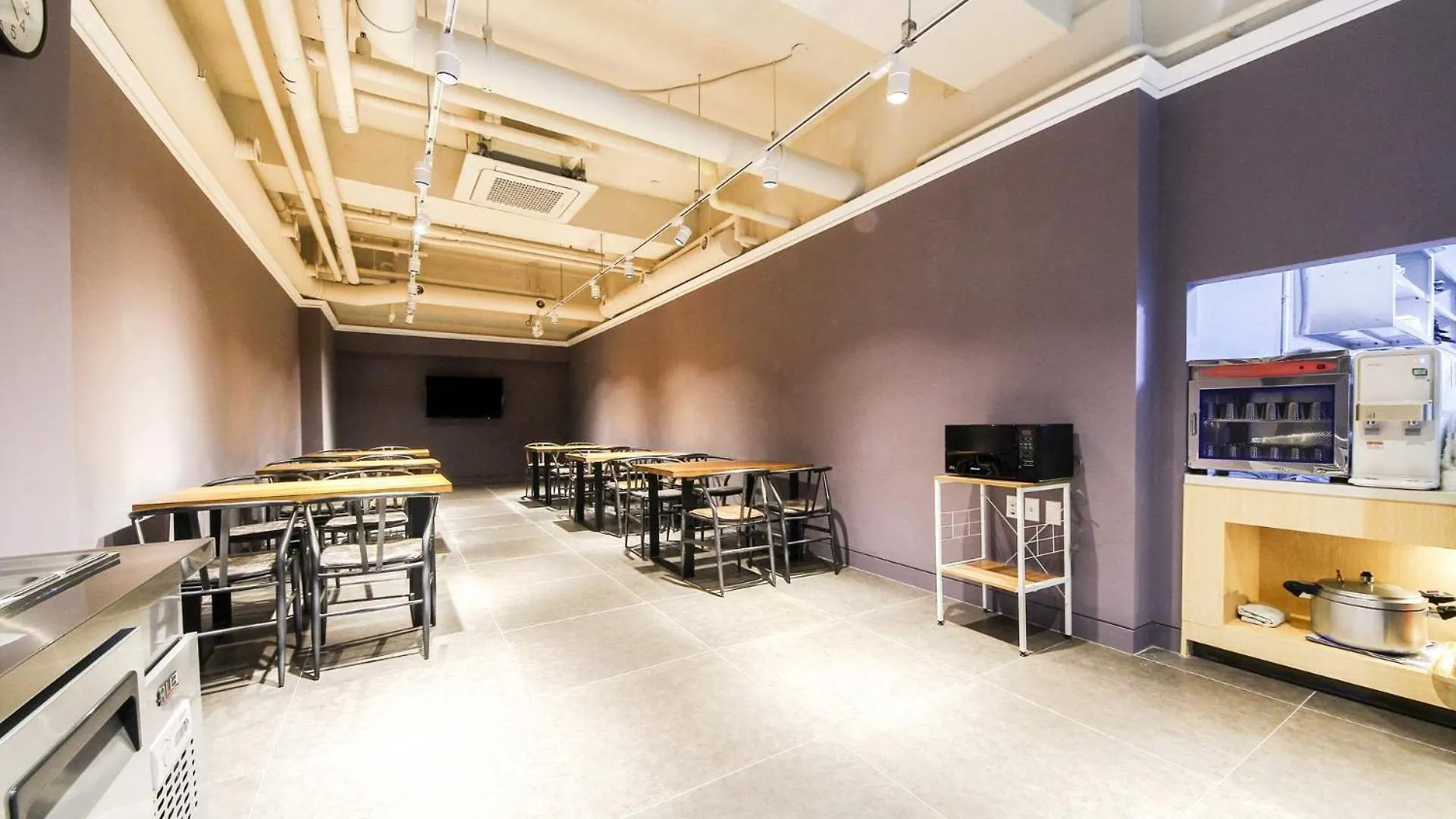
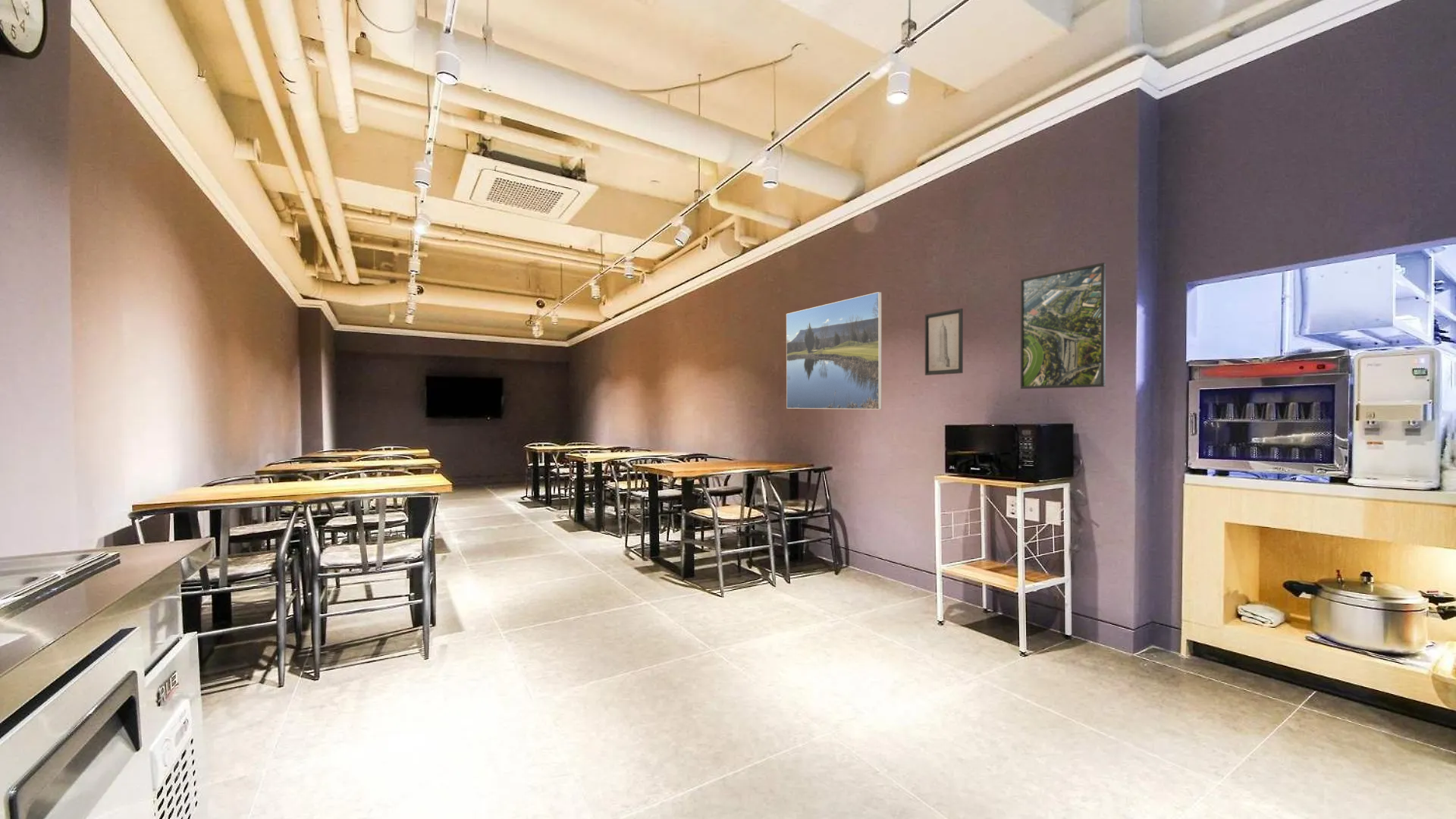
+ wall art (943, 343)
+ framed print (1060, 329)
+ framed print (829, 356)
